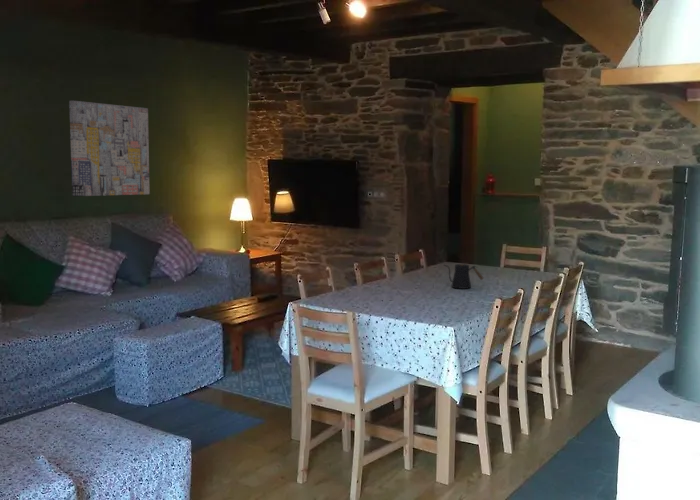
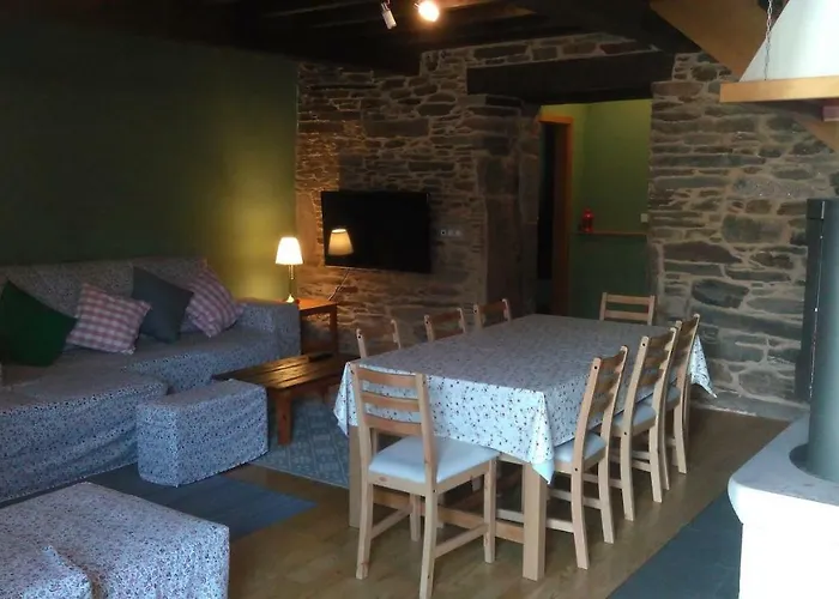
- wall art (111, 150)
- kettle (462, 275)
